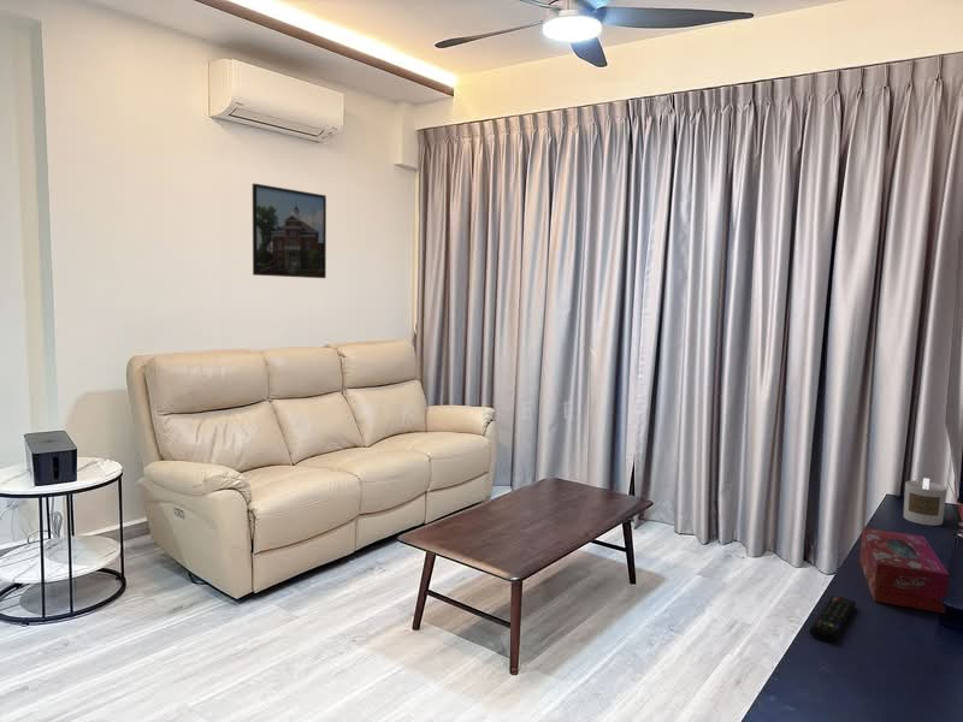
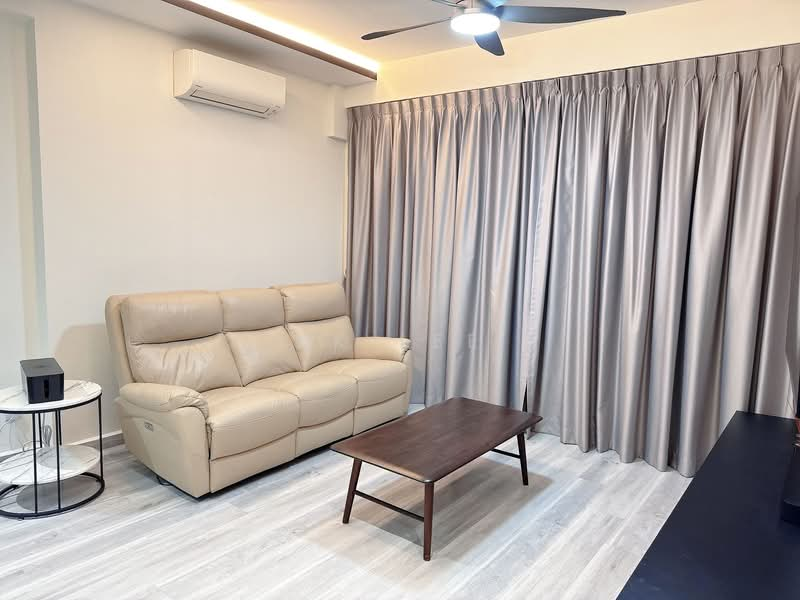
- candle (924, 499)
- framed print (290, 233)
- remote control (833, 617)
- tissue box (899, 567)
